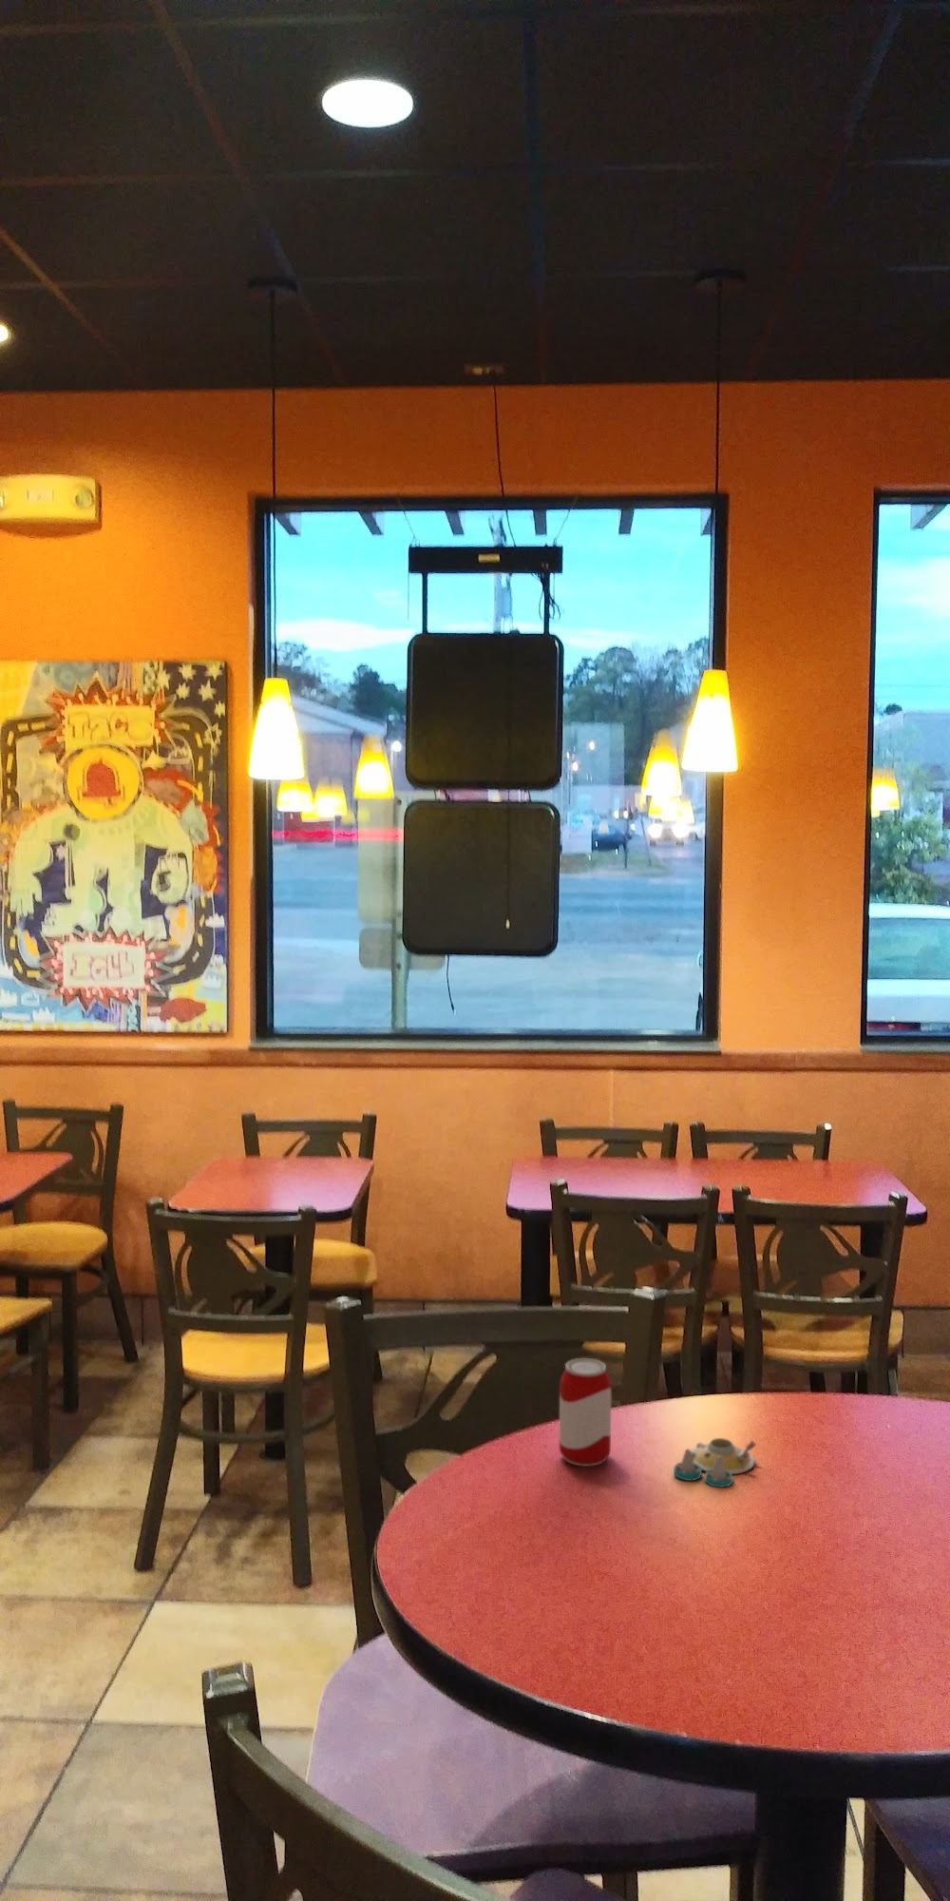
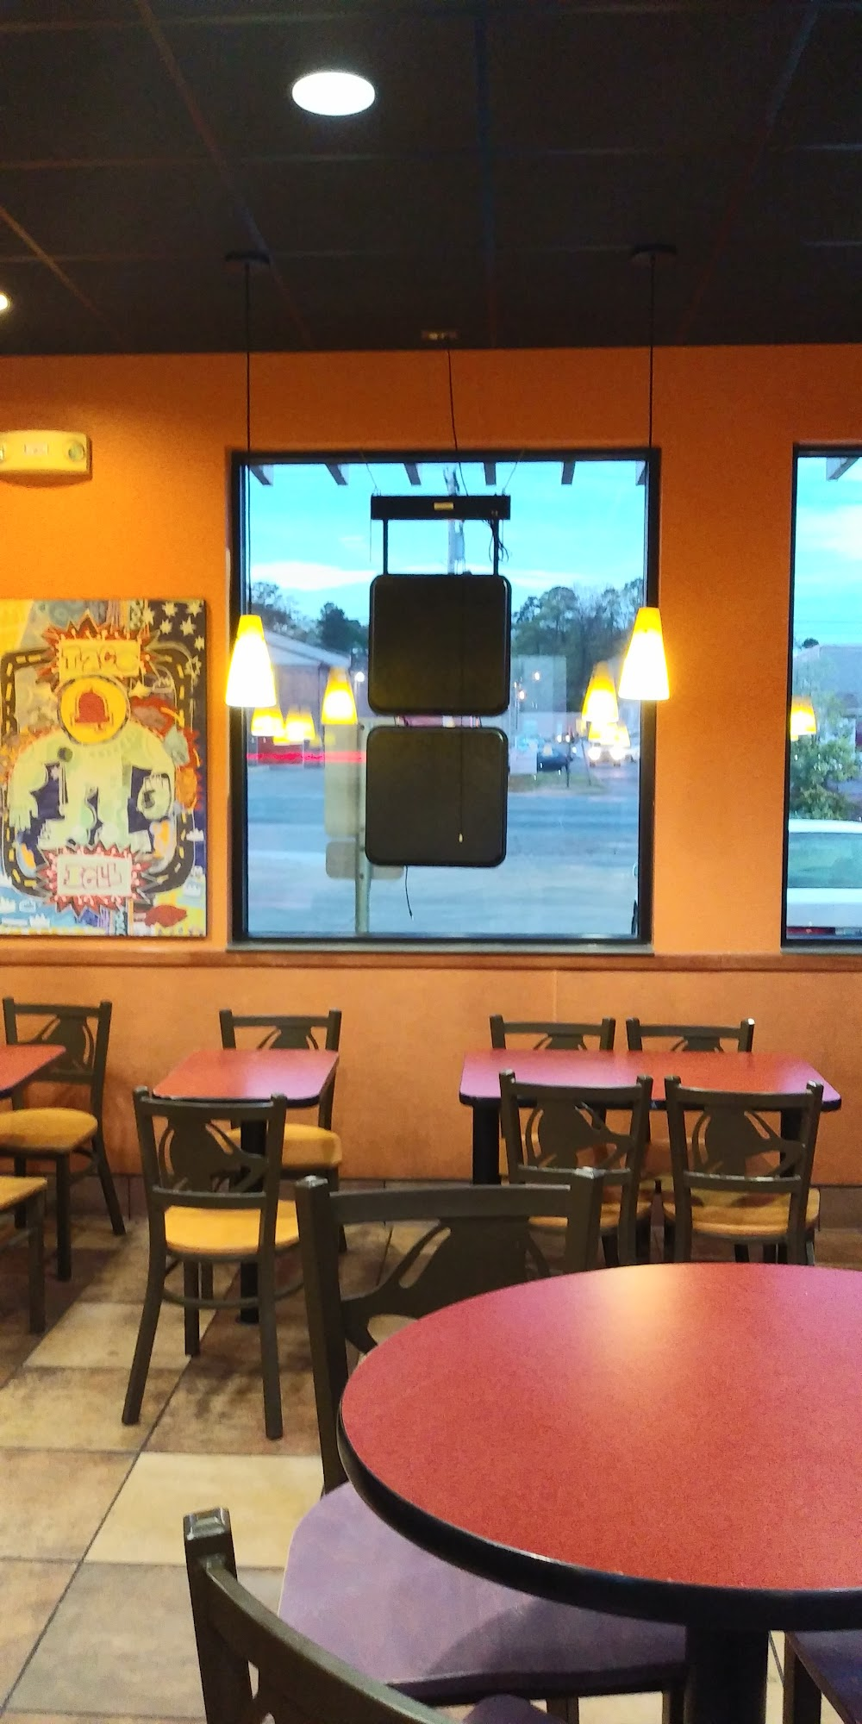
- beverage can (584, 1410)
- salt and pepper shaker set (716, 1452)
